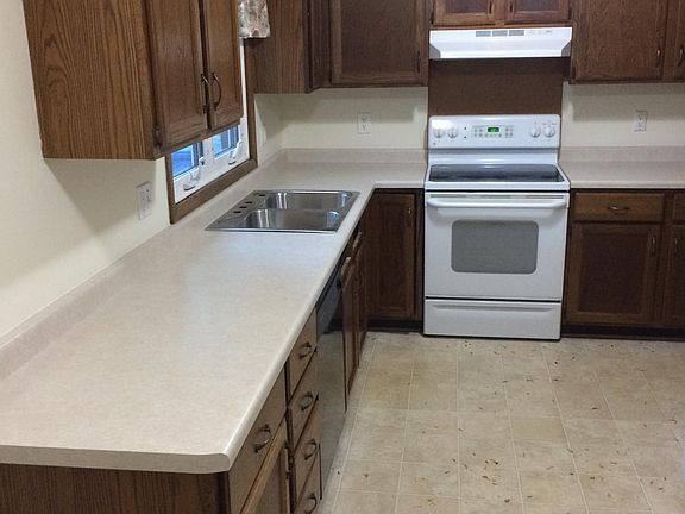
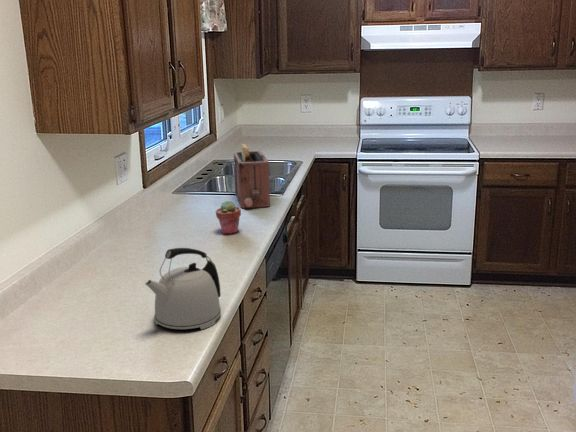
+ kettle (183, 282)
+ toaster (251, 174)
+ potted succulent (228, 216)
